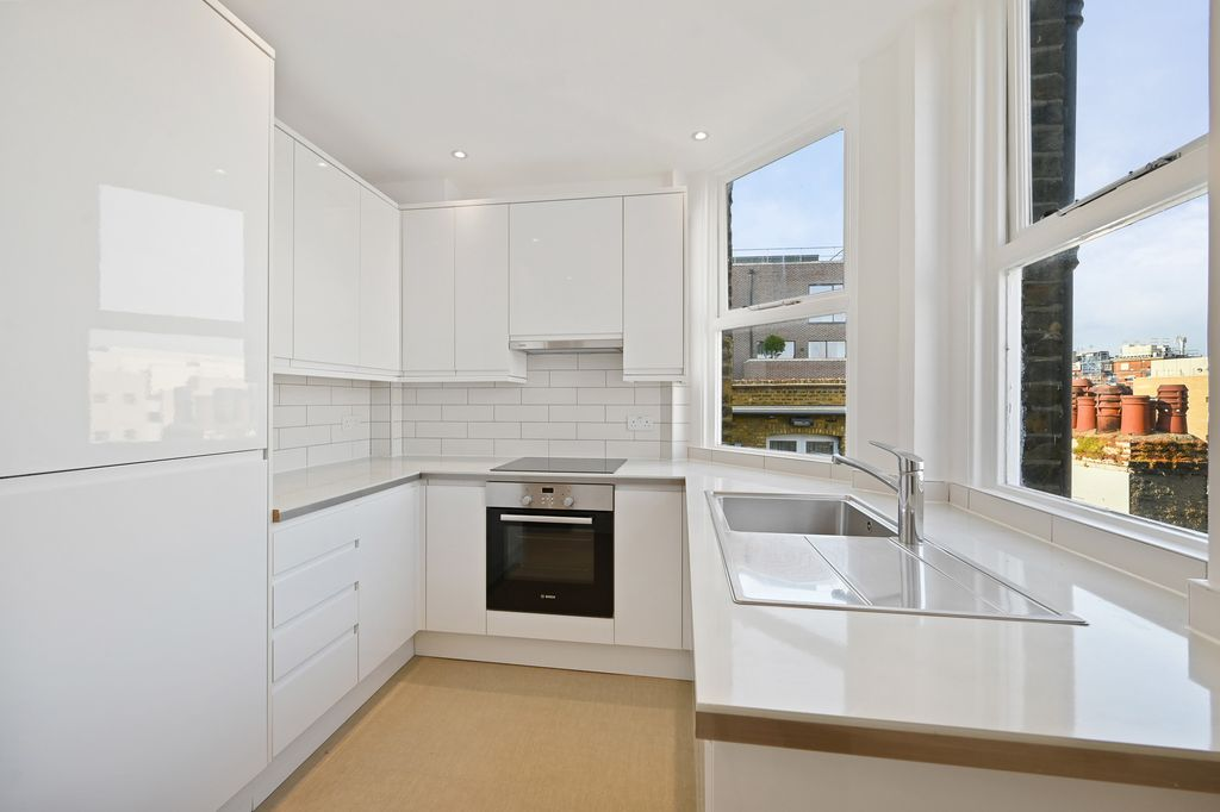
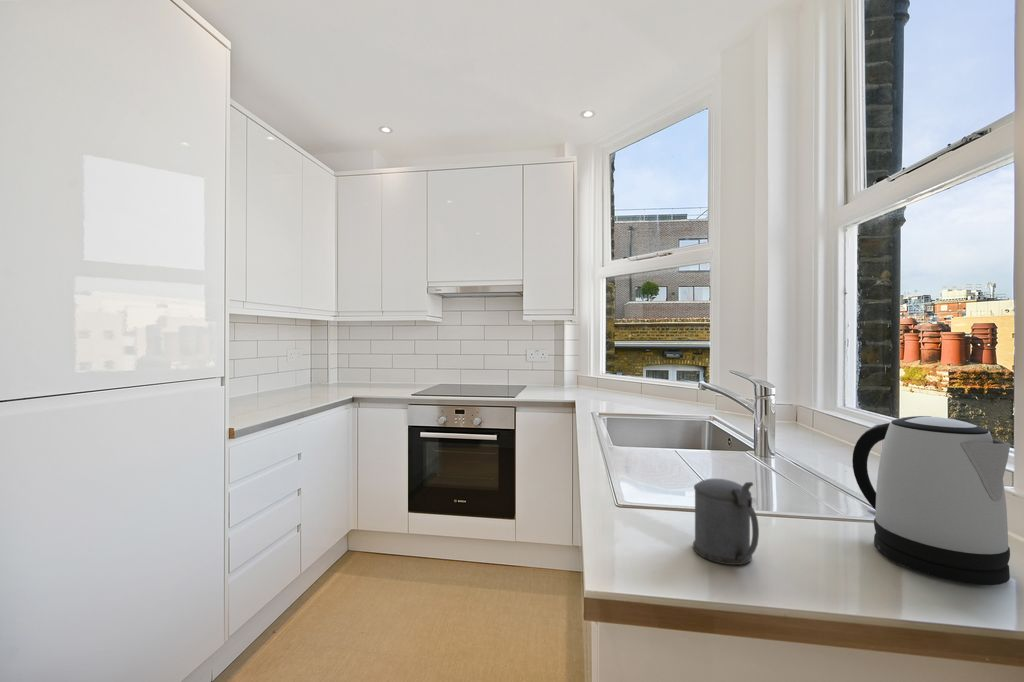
+ kettle (920, 484)
+ beer stein (728, 514)
